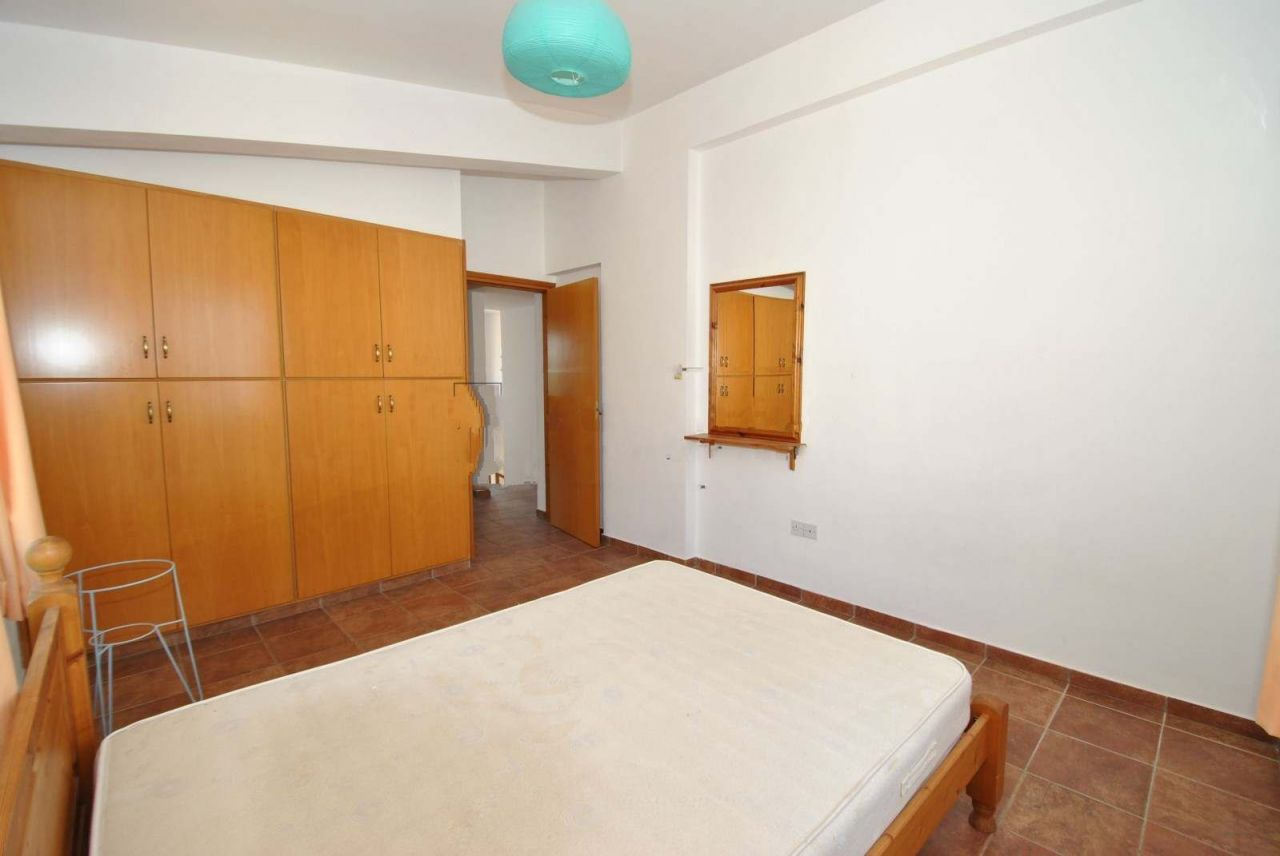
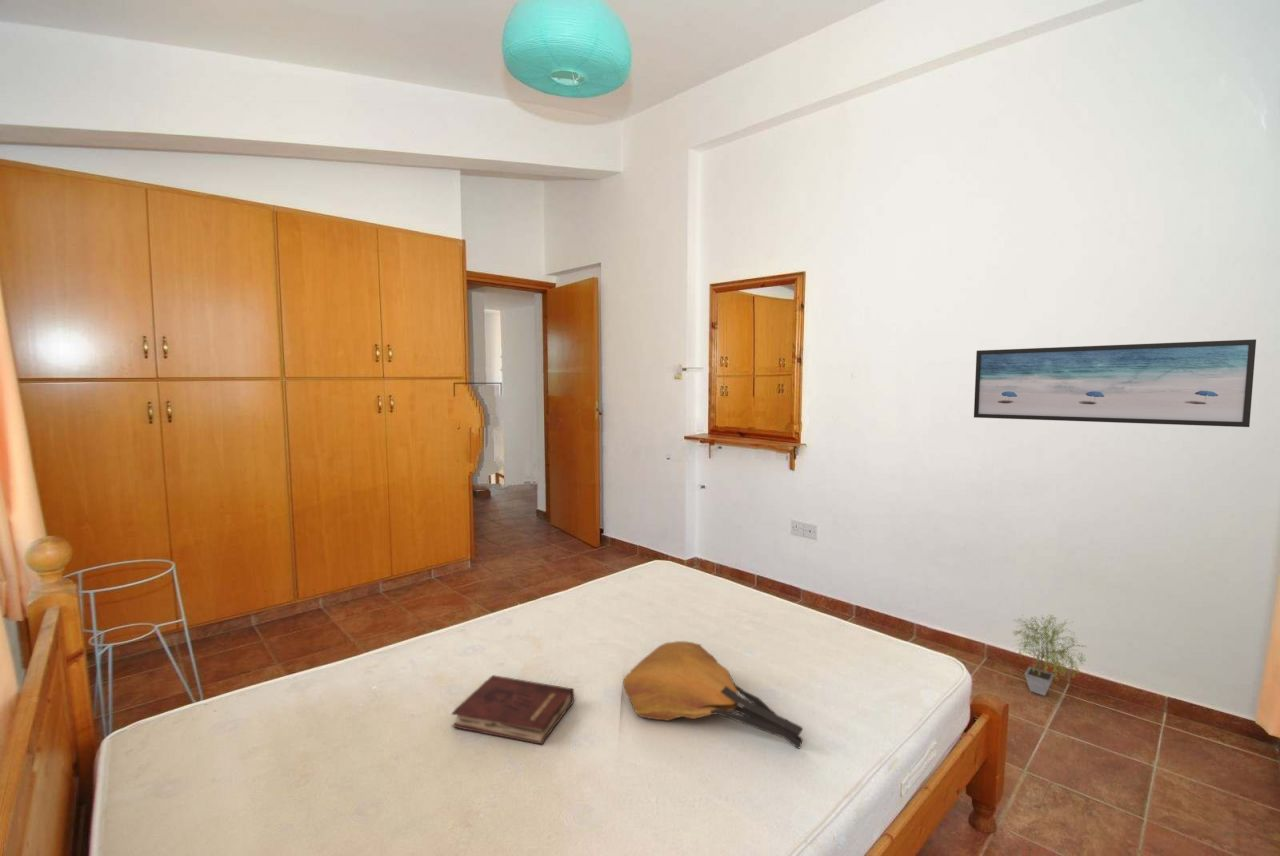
+ potted plant (1046, 650)
+ wall art (1095, 383)
+ hardback book (515, 706)
+ tote bag (712, 693)
